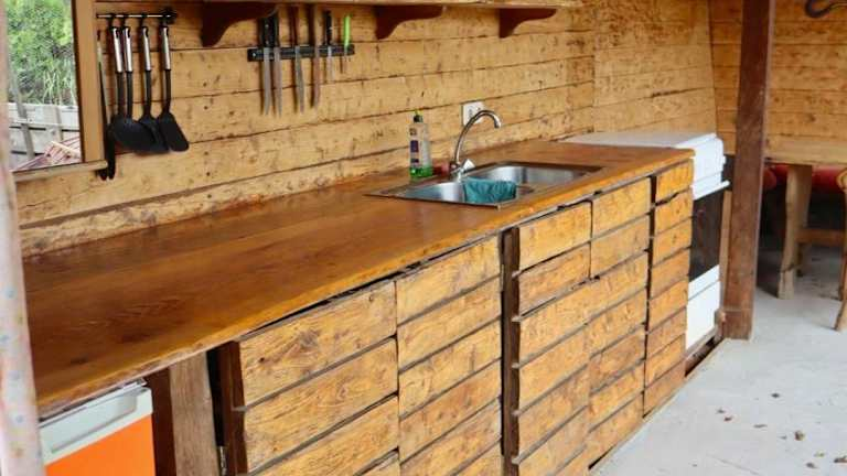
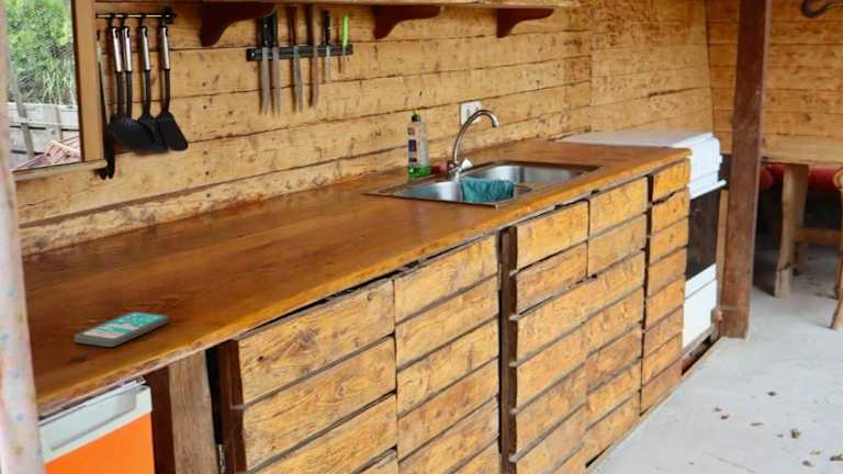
+ smartphone (123, 327)
